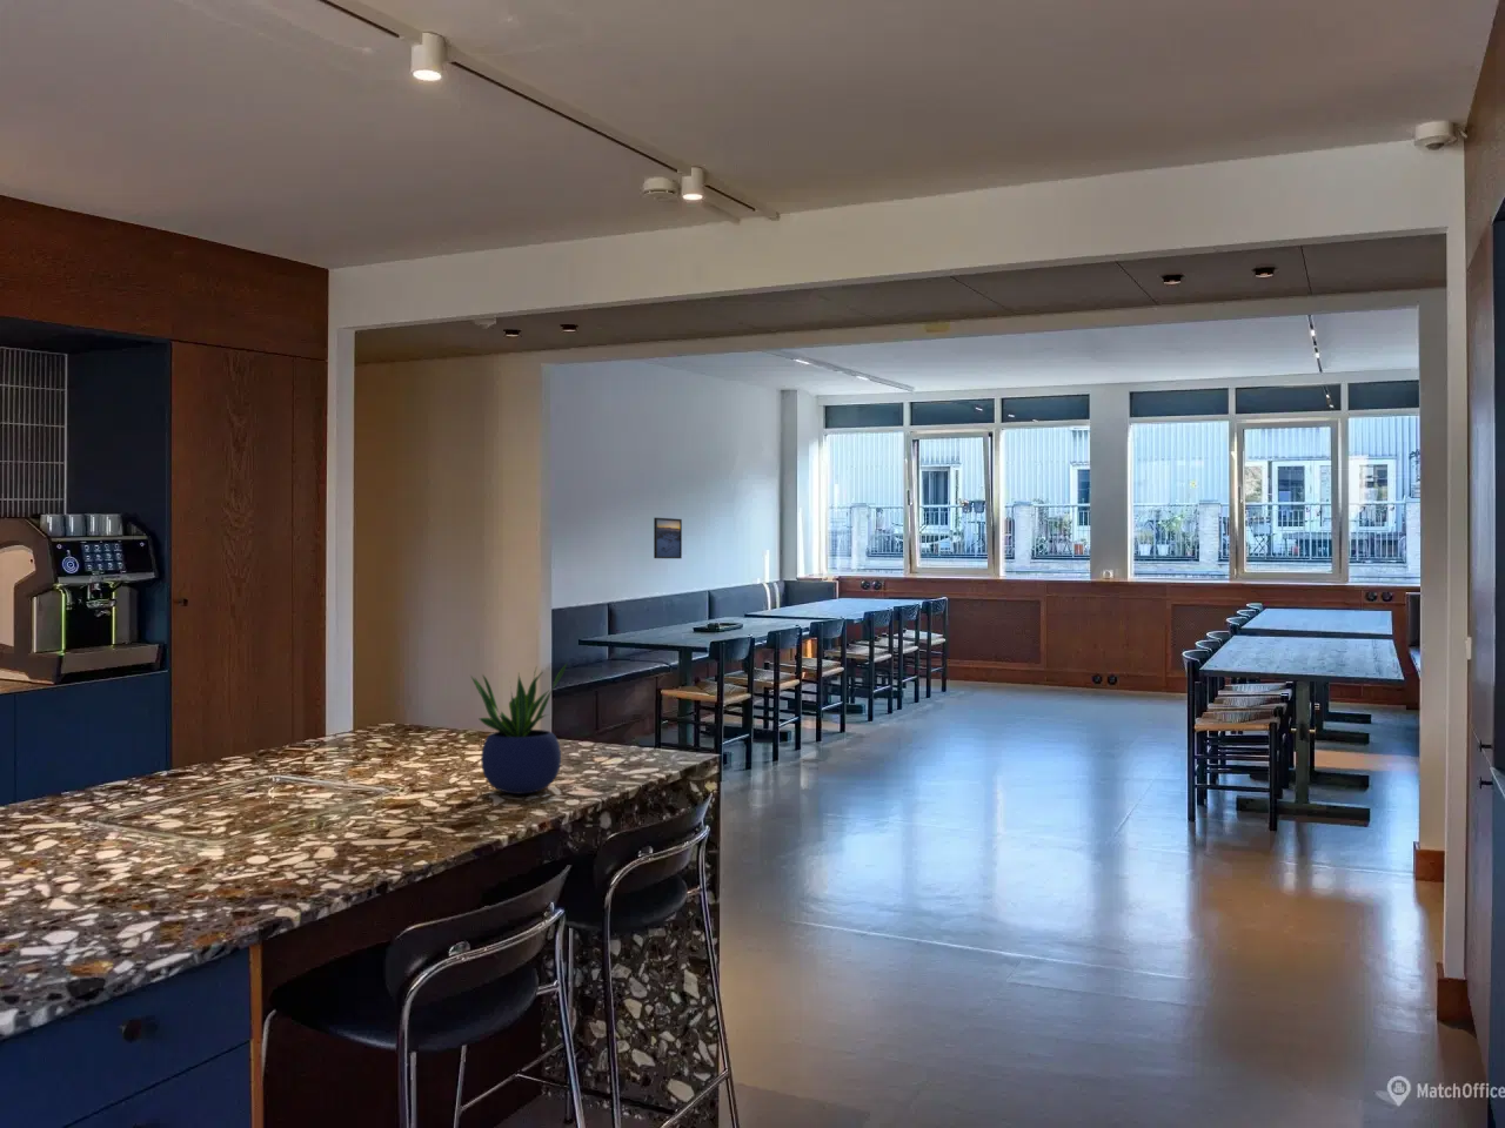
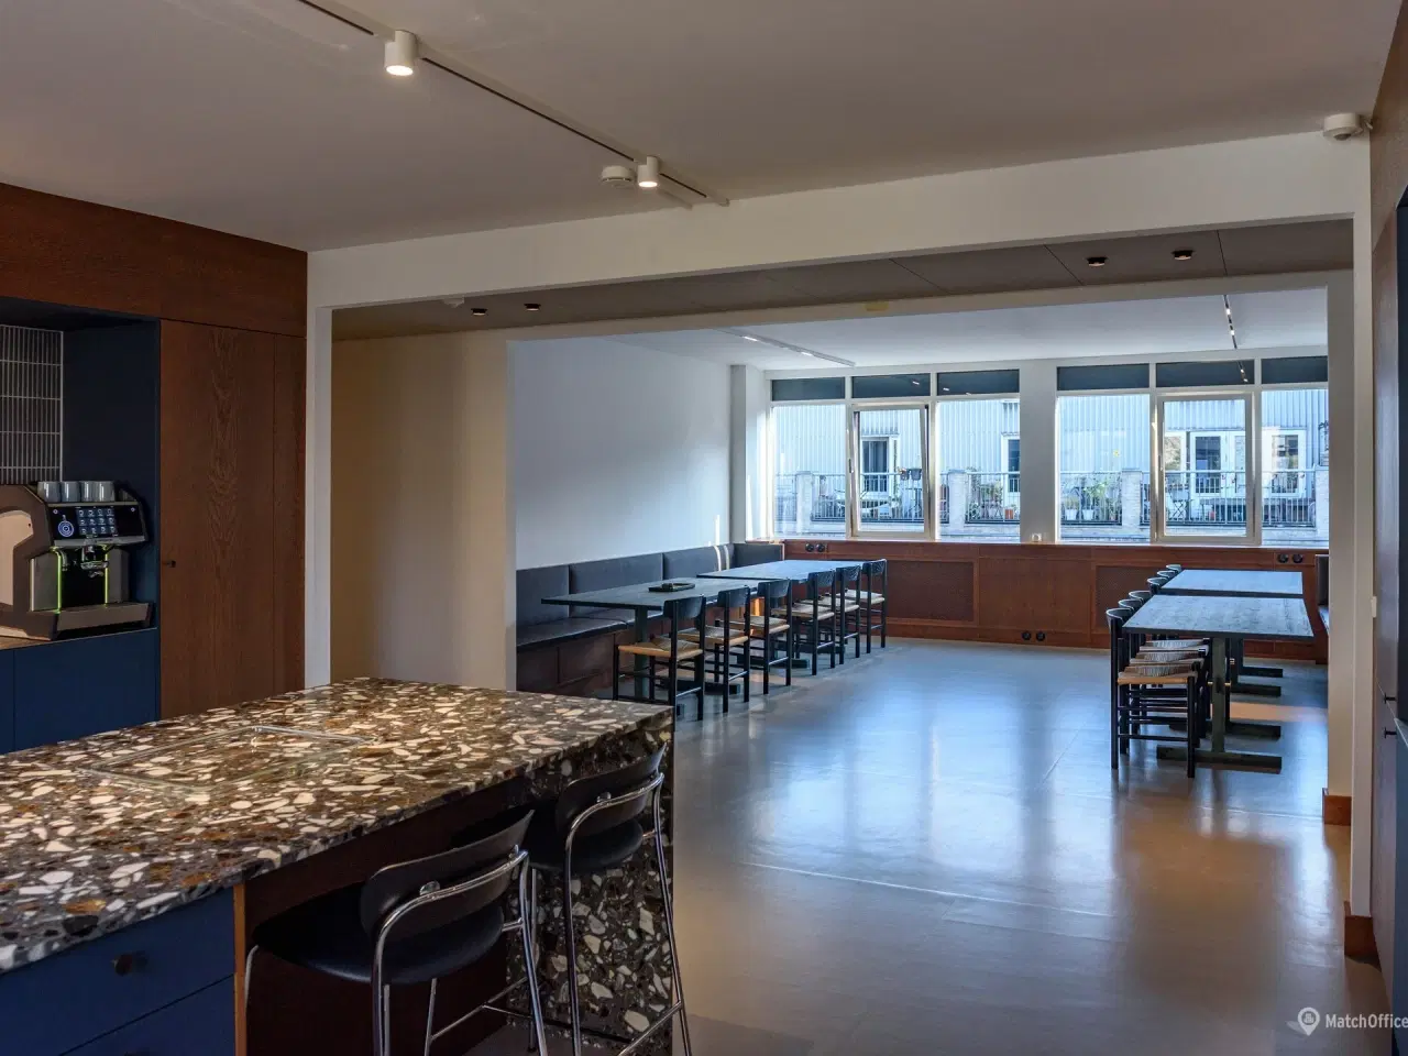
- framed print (668, 538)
- potted plant (513, 726)
